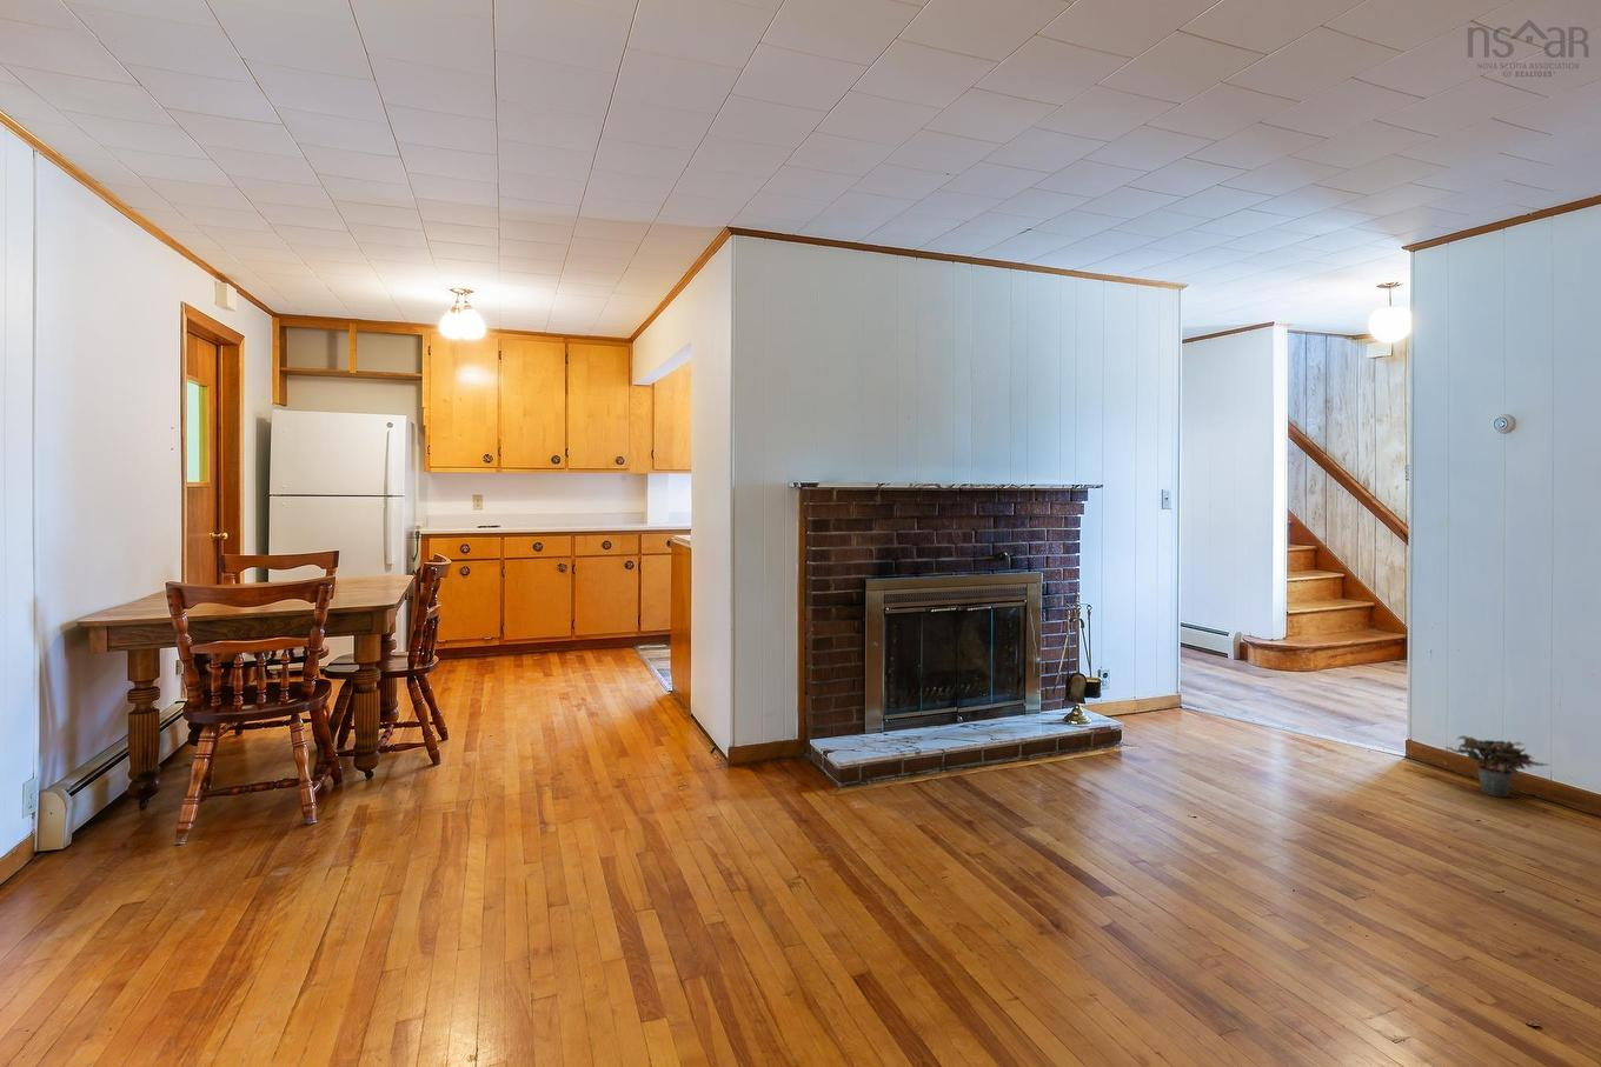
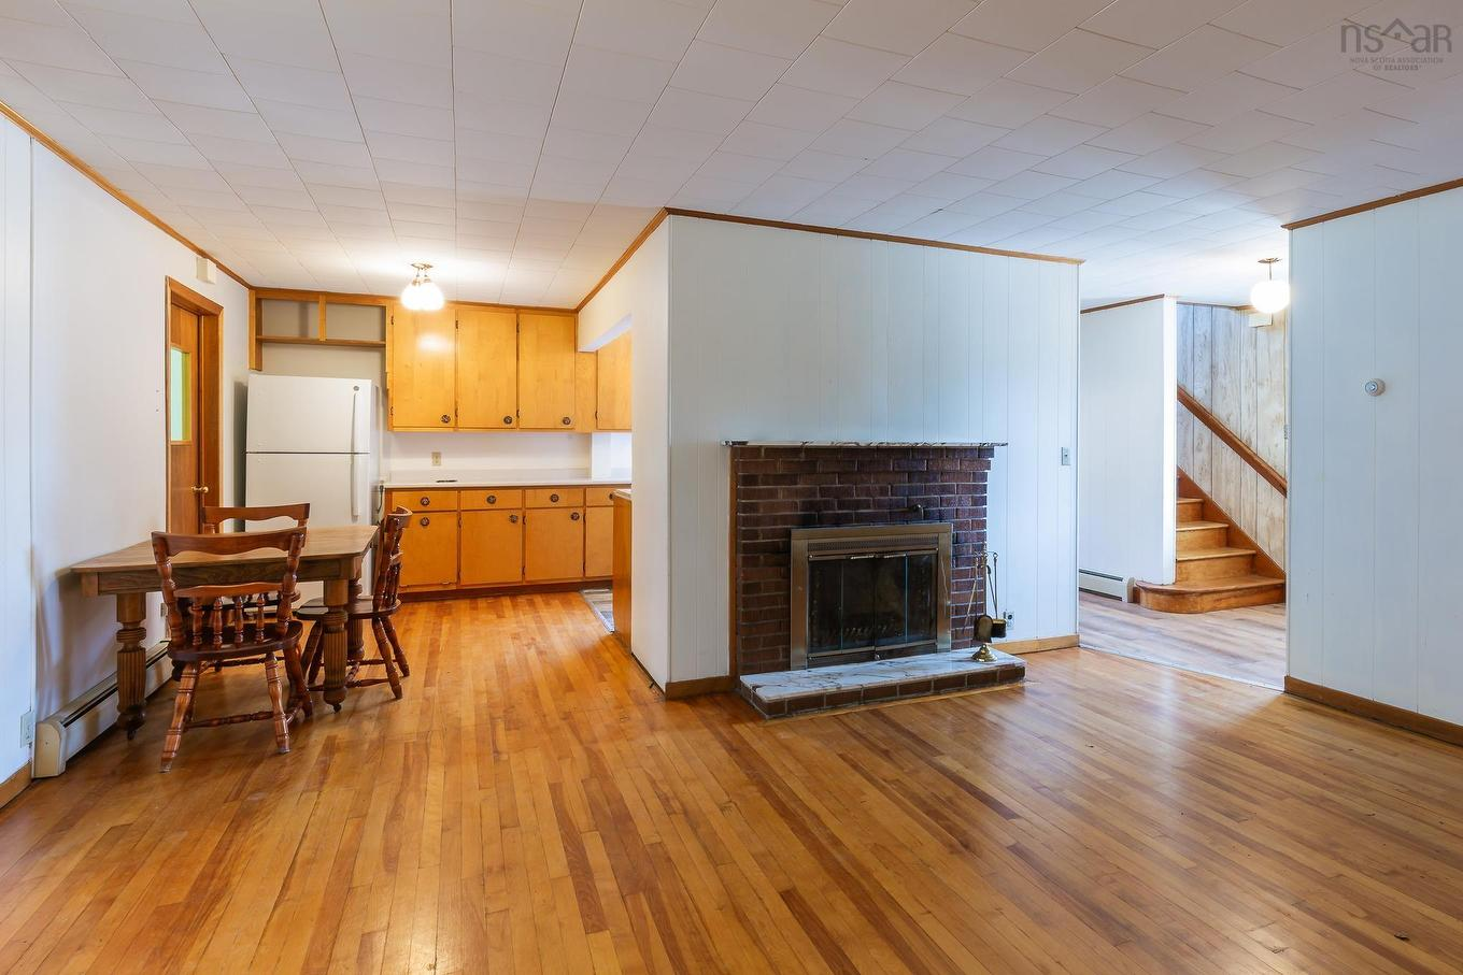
- potted plant (1495, 766)
